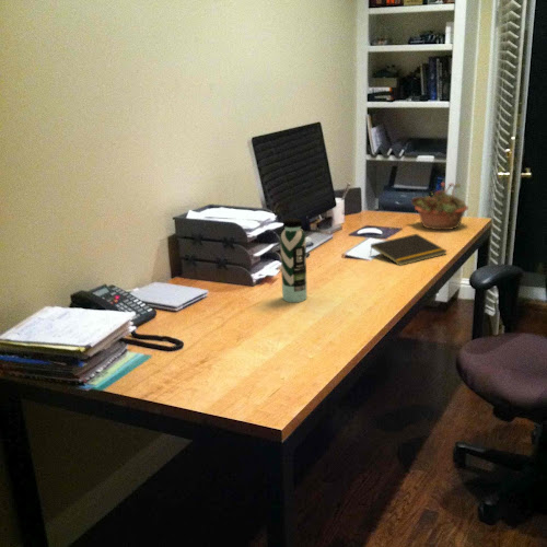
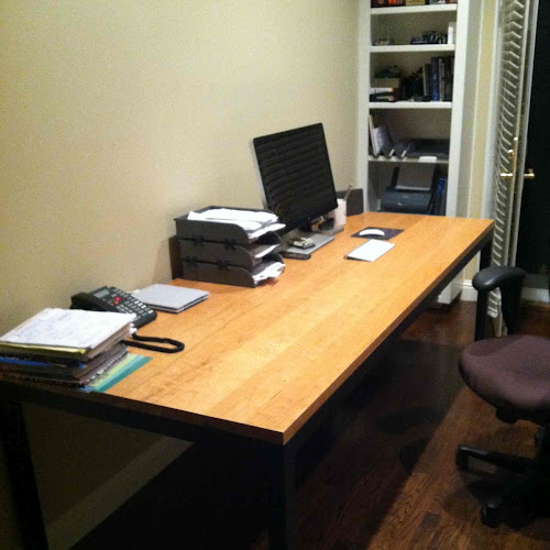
- water bottle (293, 259)
- notepad (408, 248)
- succulent planter (443, 206)
